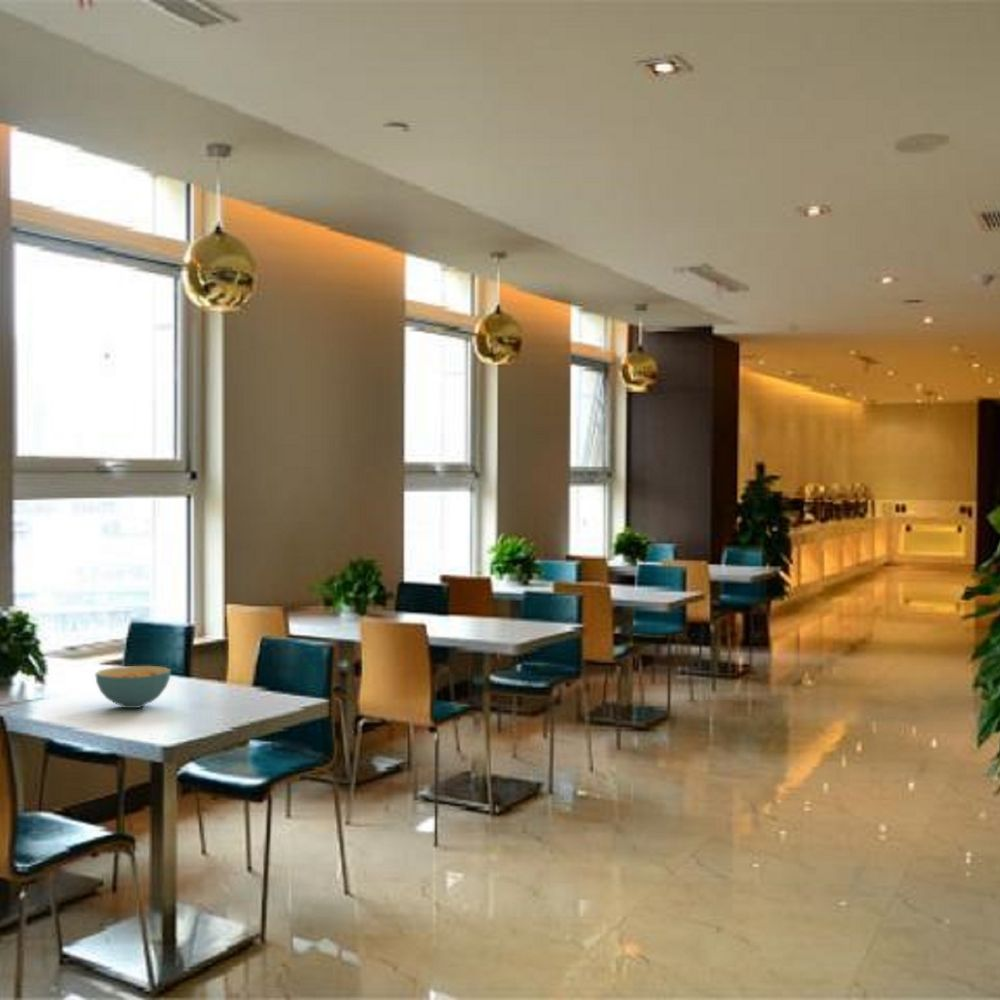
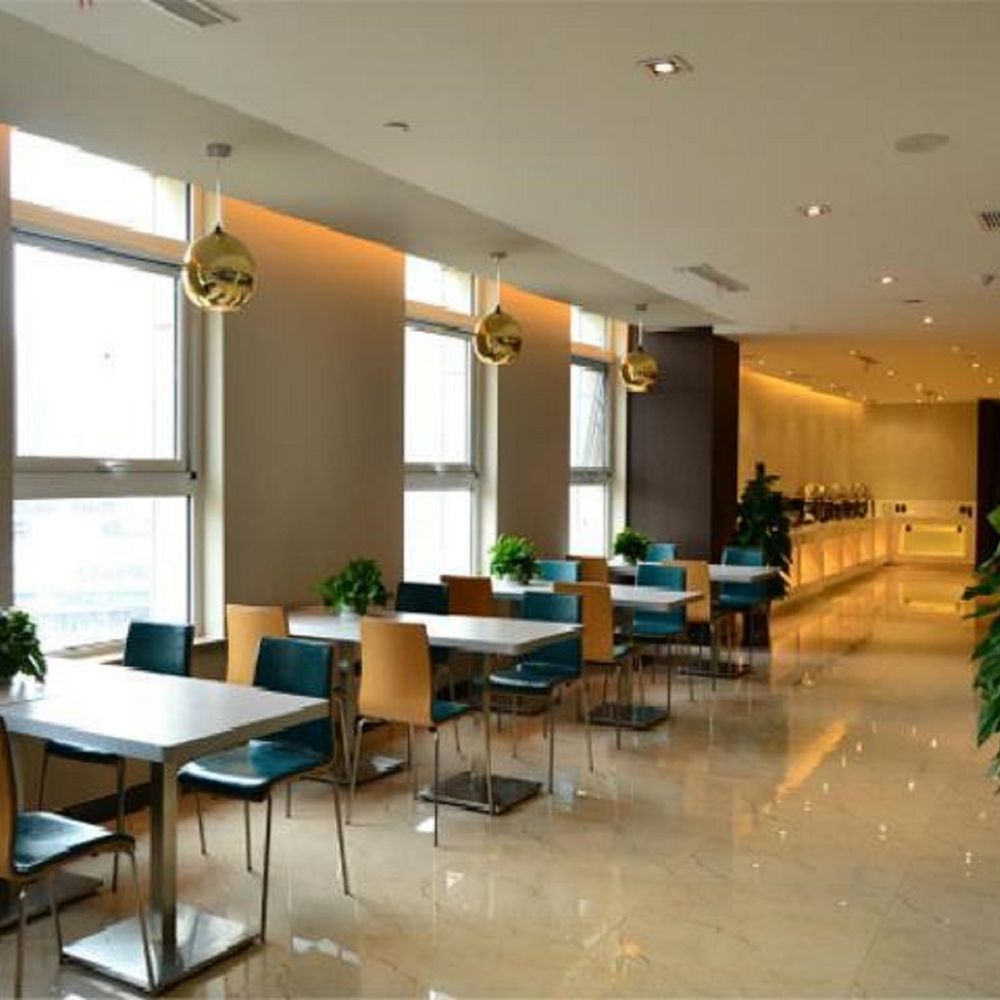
- cereal bowl (133, 688)
